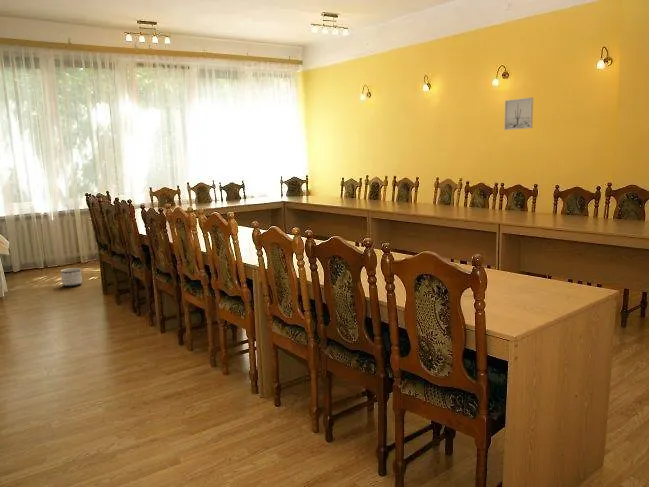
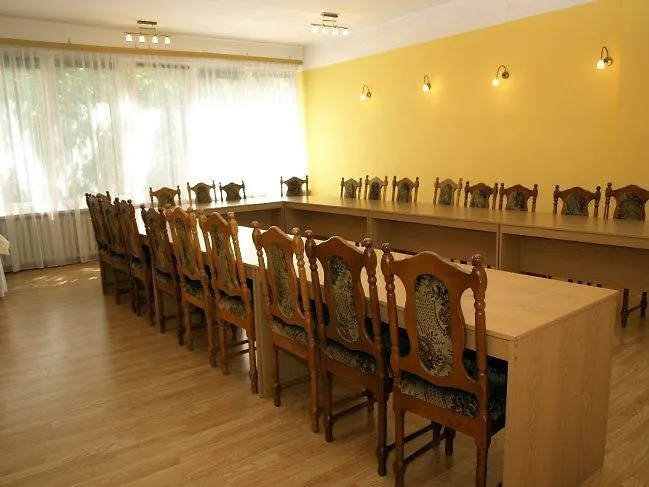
- wall art (518, 114)
- planter (71, 277)
